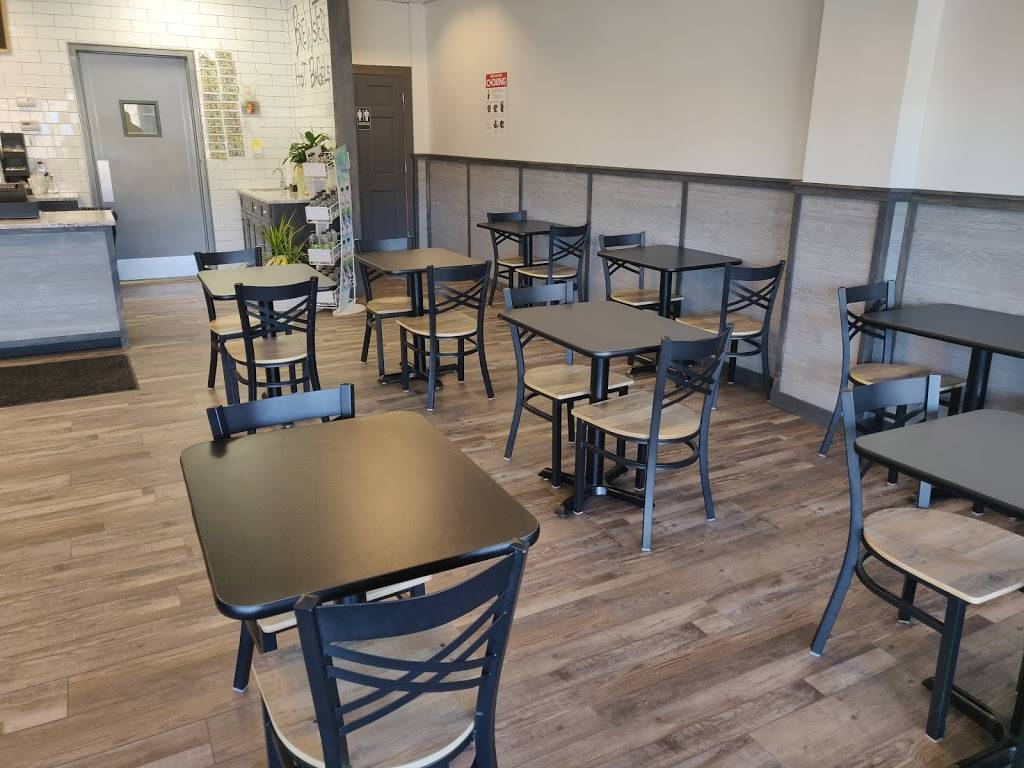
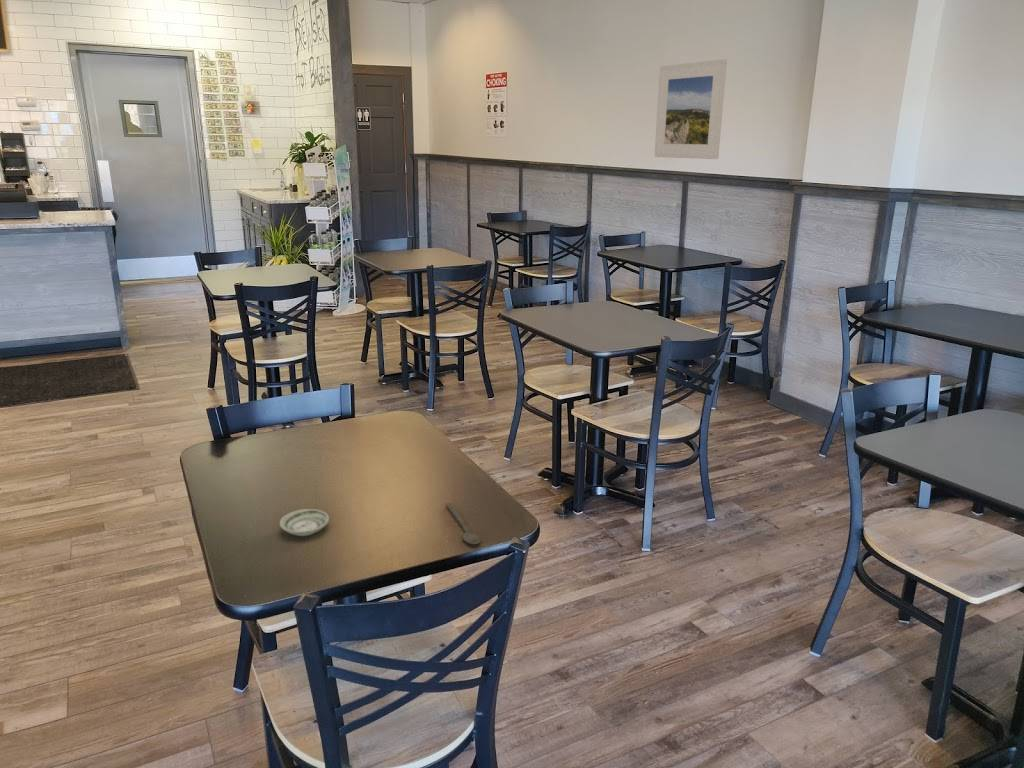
+ spoon (461, 522)
+ saucer (304, 524)
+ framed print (688, 111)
